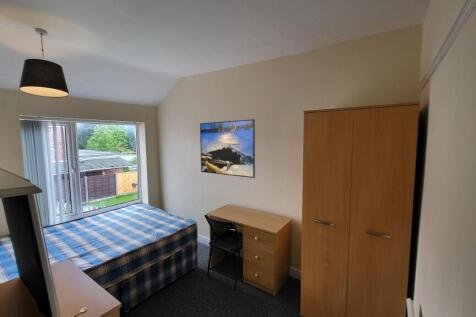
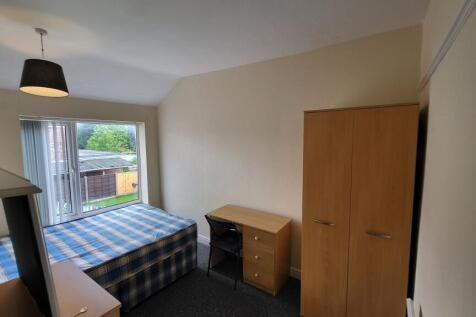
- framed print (225, 148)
